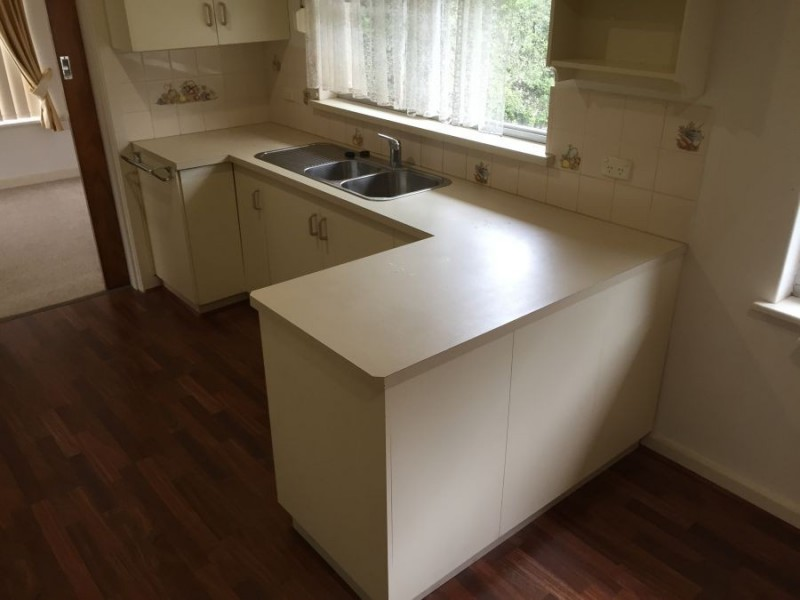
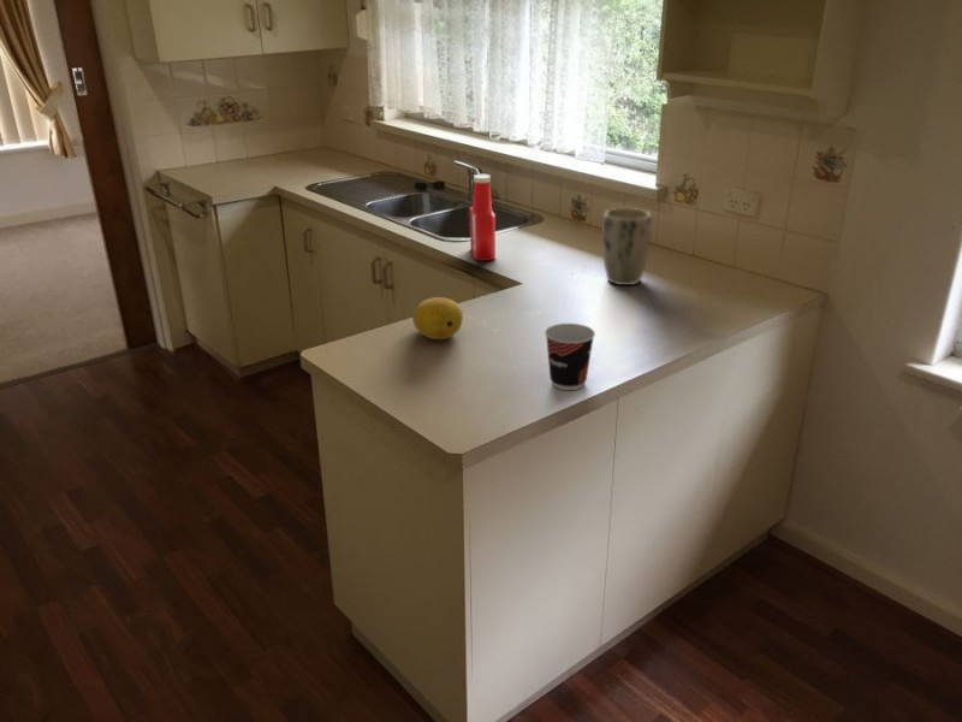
+ plant pot (625, 247)
+ soap bottle (482, 215)
+ cup (569, 357)
+ fruit (435, 314)
